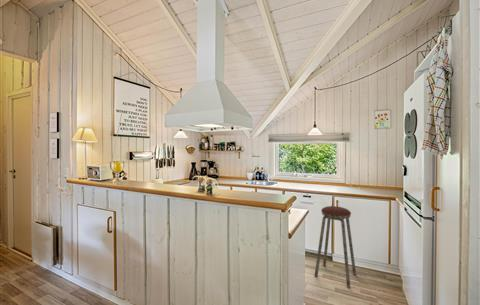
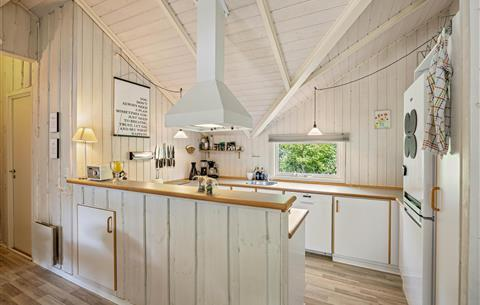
- music stool (343, 241)
